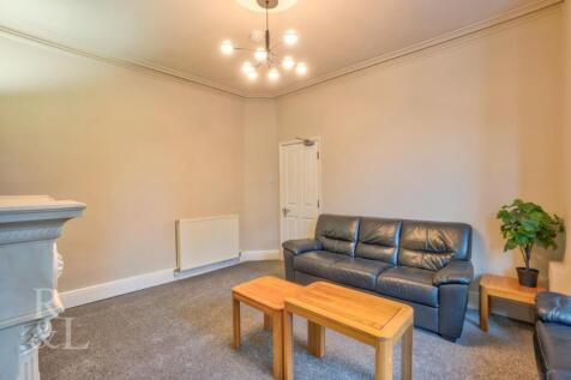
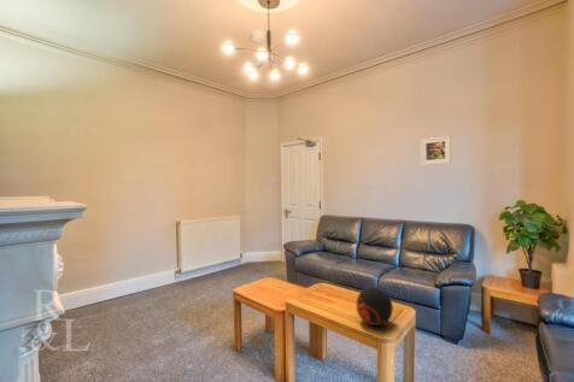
+ decorative ball (374, 306)
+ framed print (435, 151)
